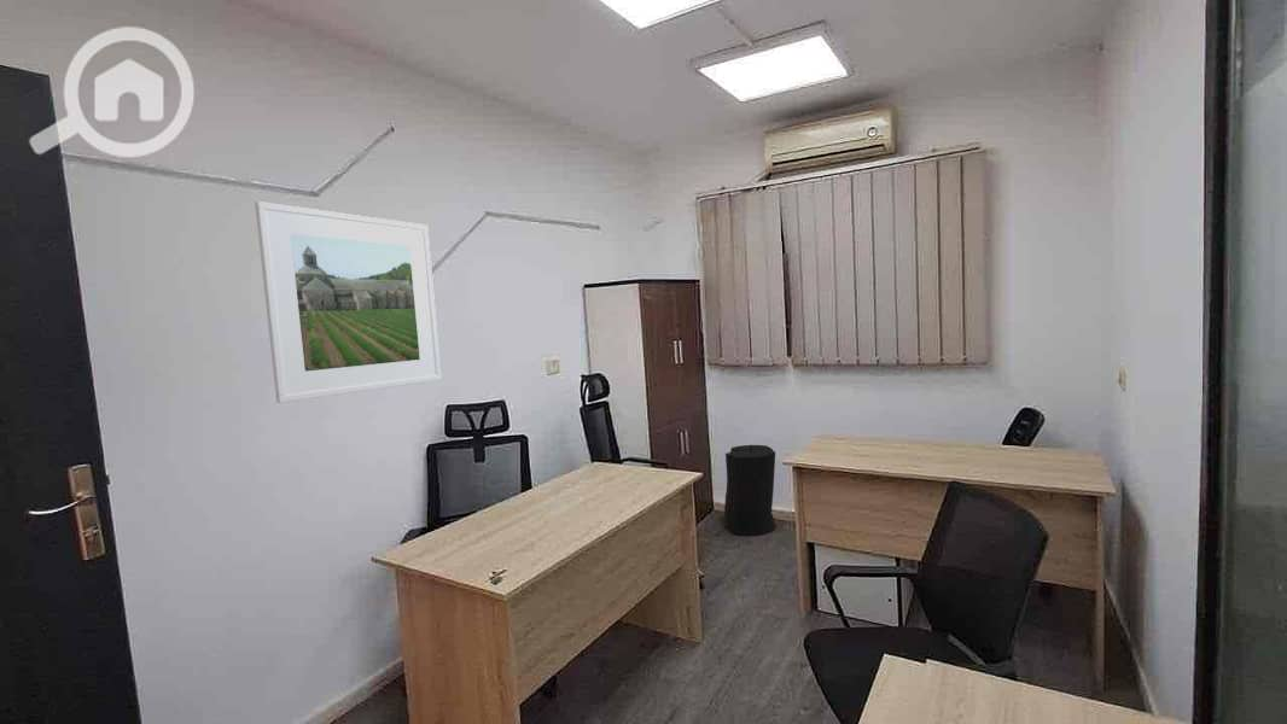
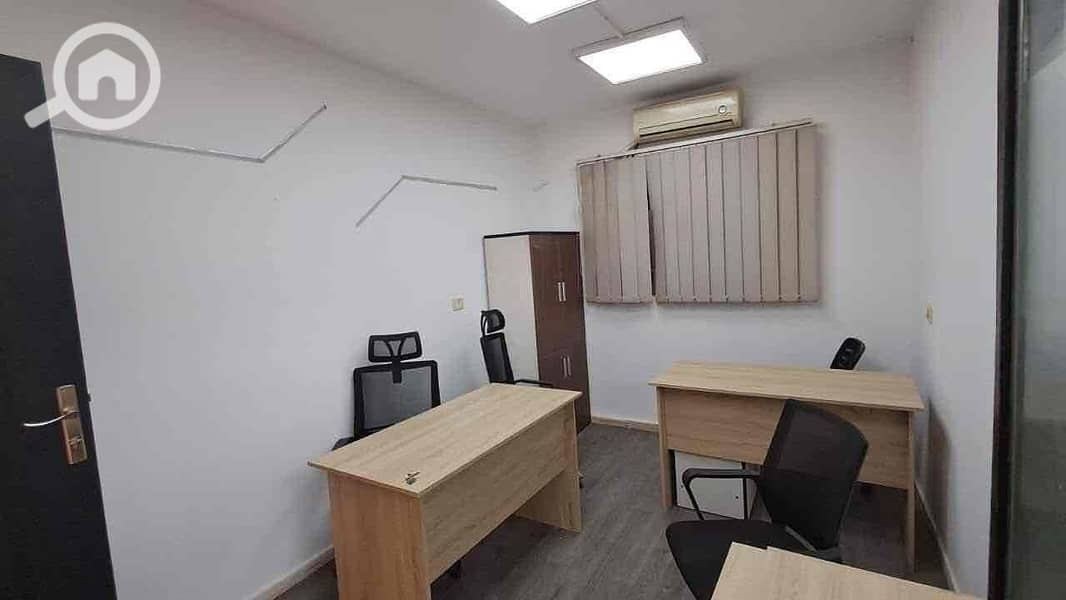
- trash can (750, 485)
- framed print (361, 303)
